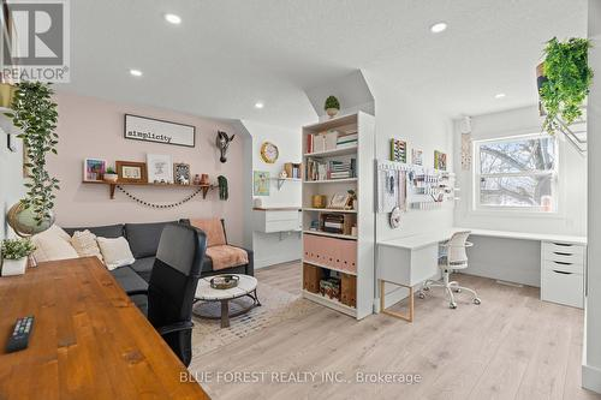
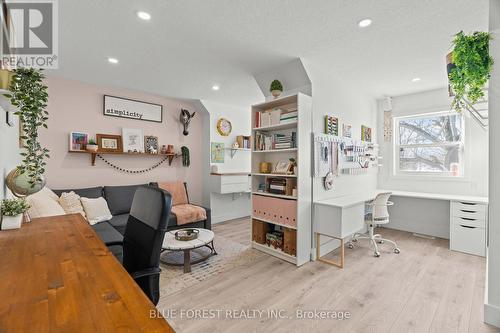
- remote control (22, 330)
